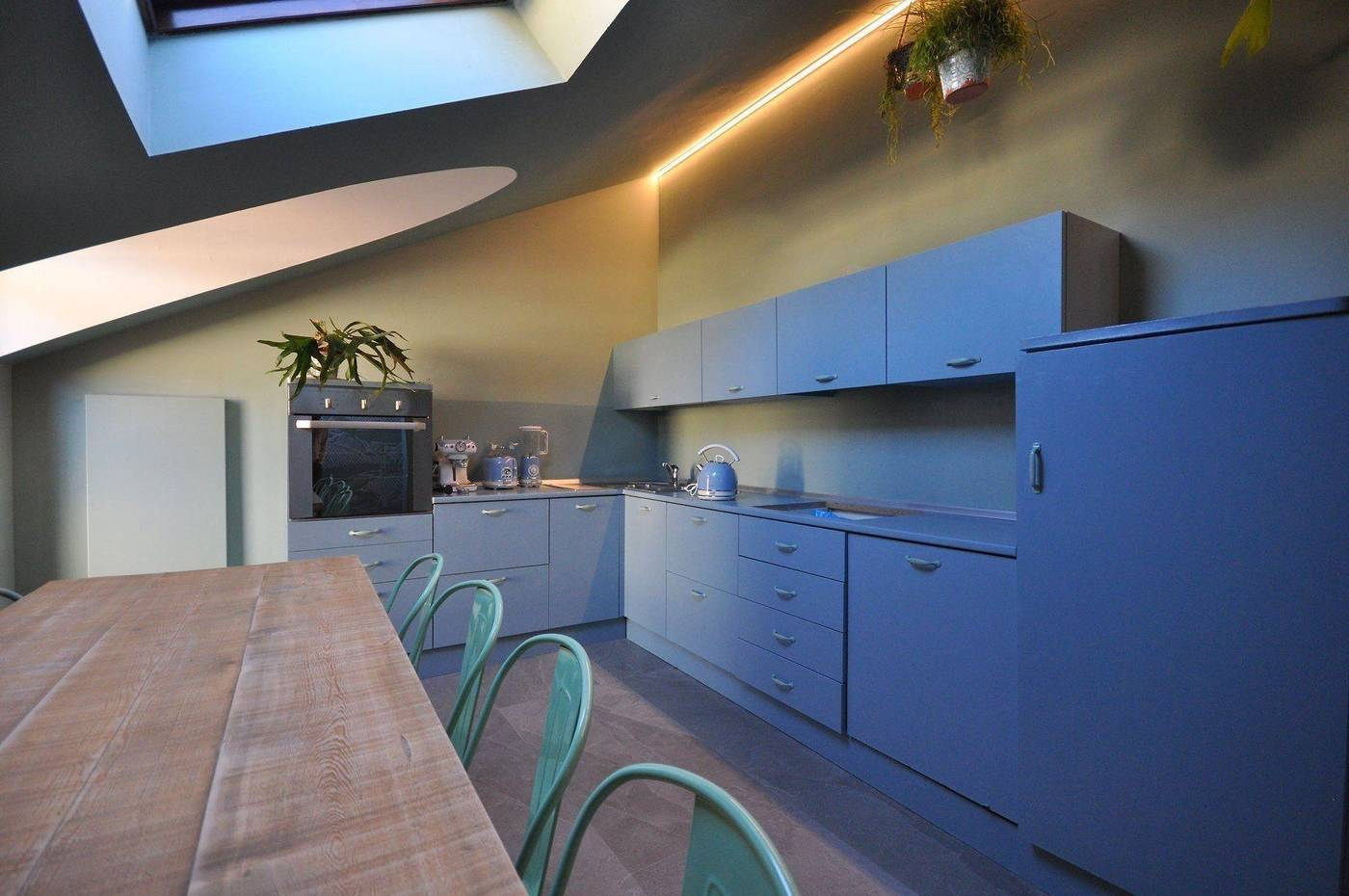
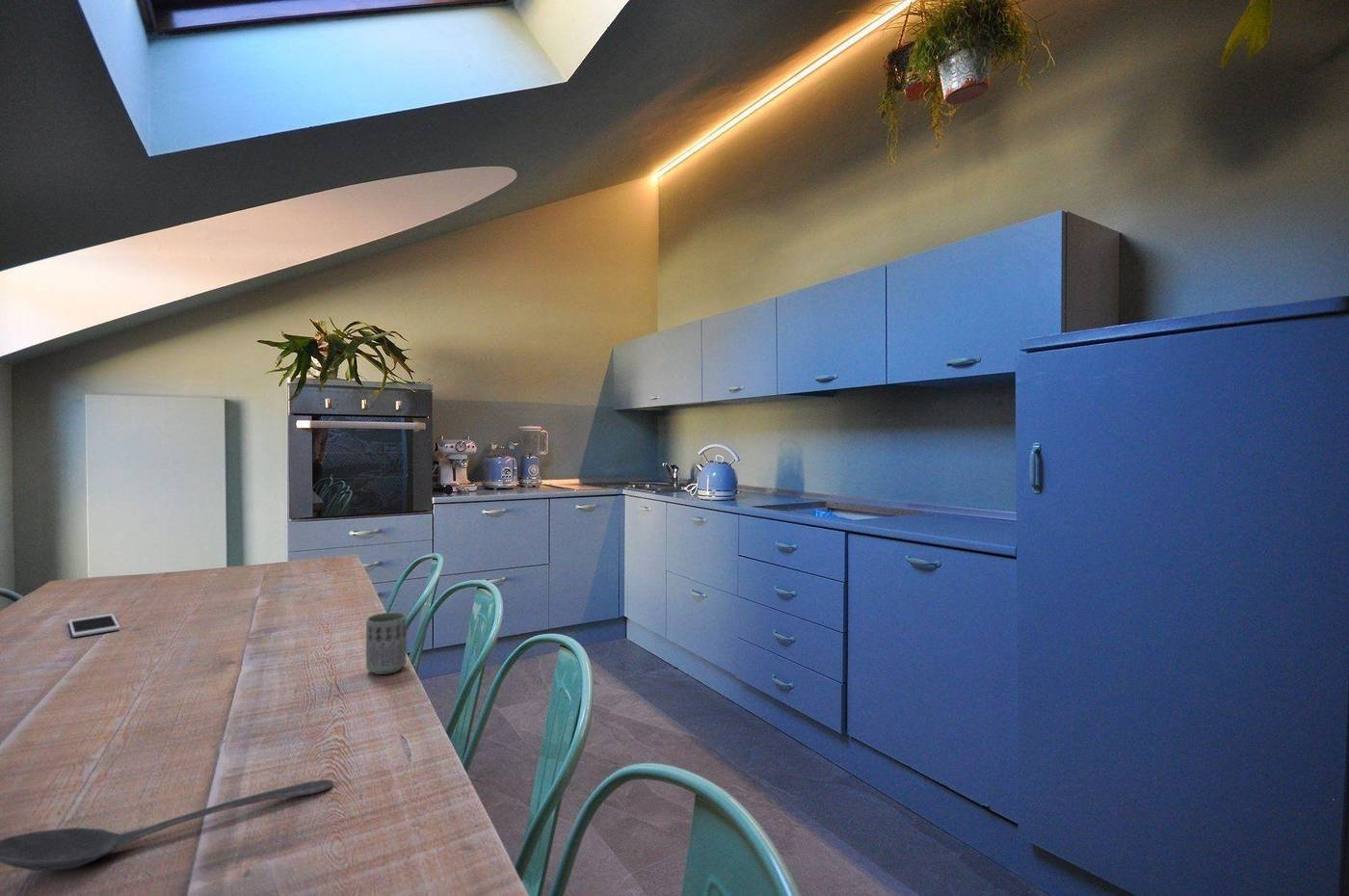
+ cell phone (93, 624)
+ cup (386, 643)
+ stirrer (183, 815)
